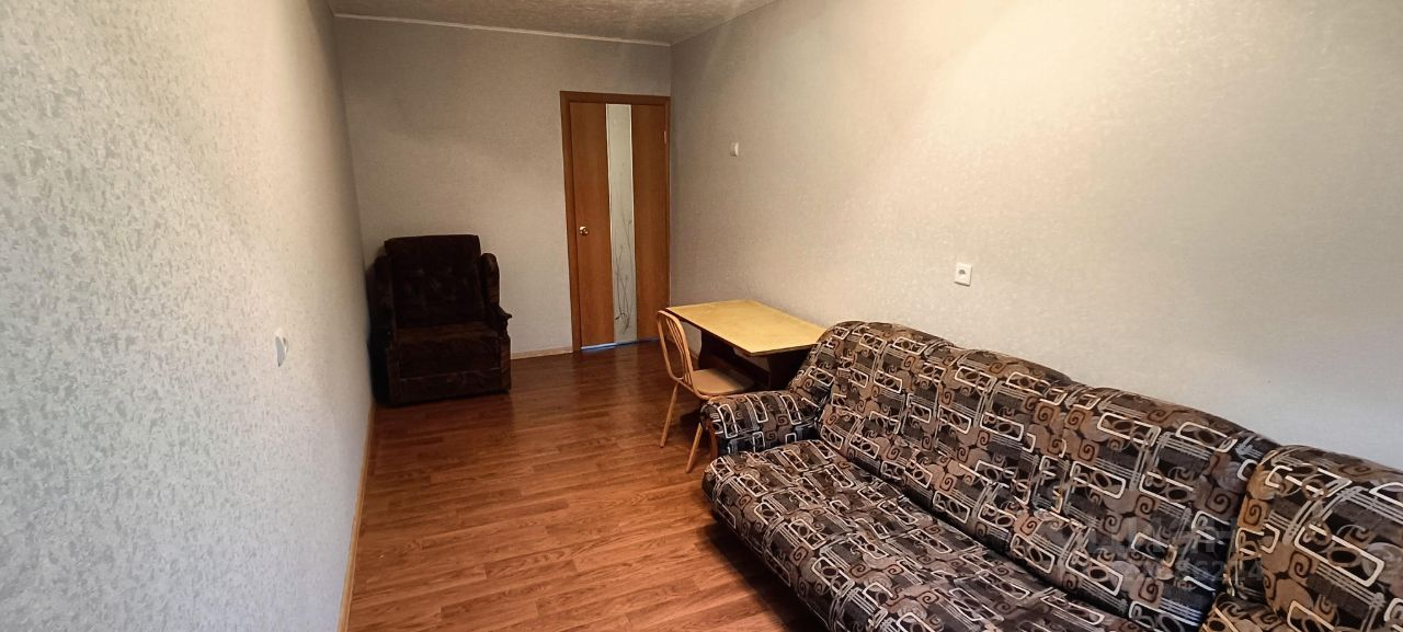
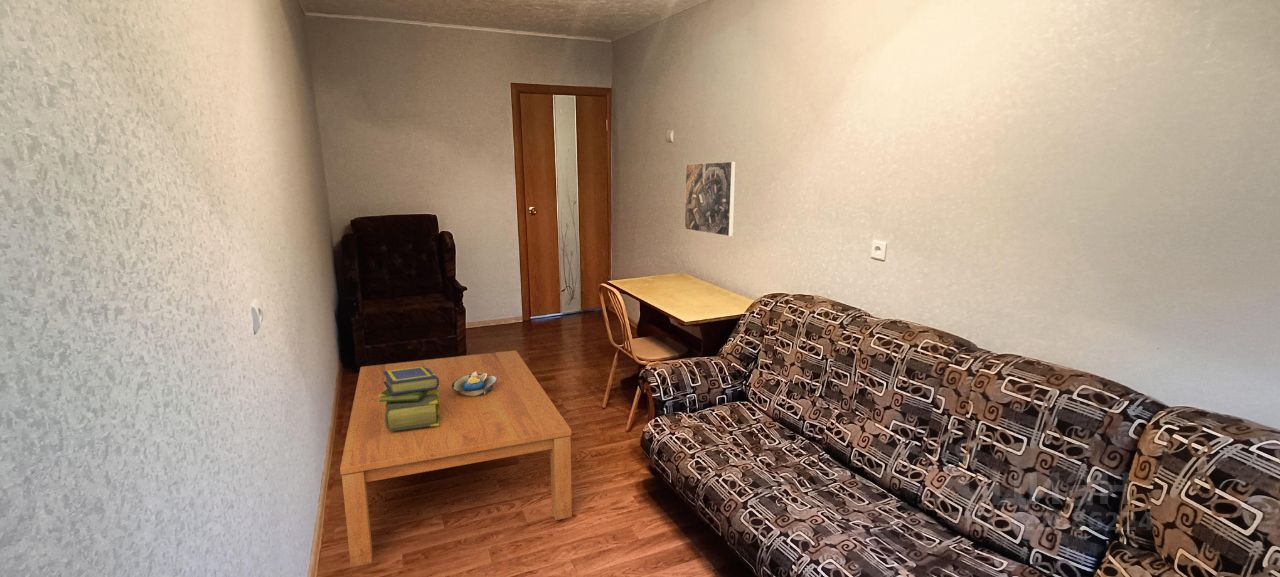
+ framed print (708, 198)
+ stack of books (410, 394)
+ decorative bowl (474, 379)
+ coffee table (453, 432)
